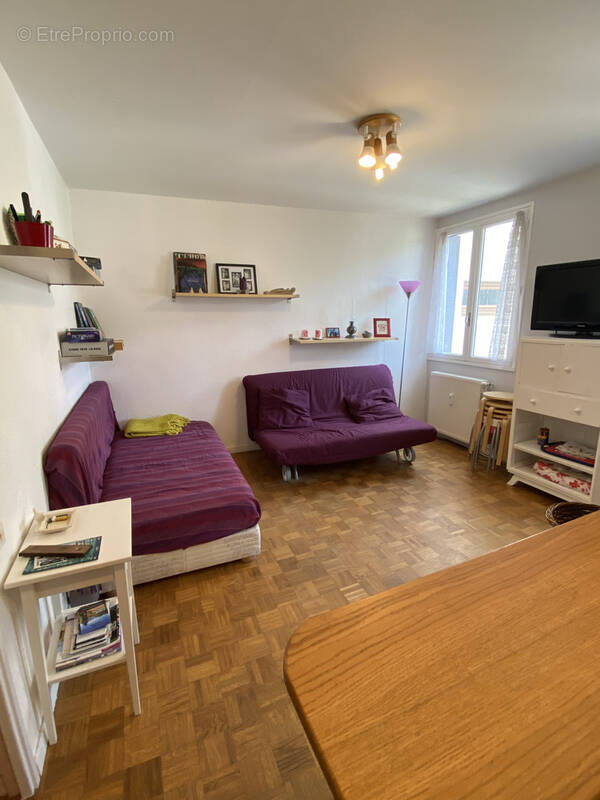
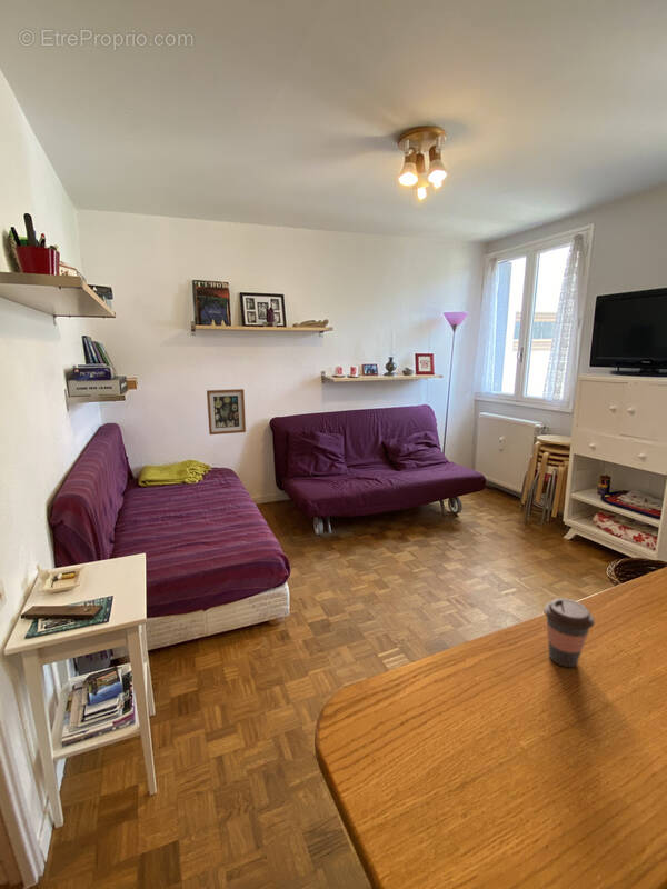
+ coffee cup (566, 632)
+ wall art (226, 411)
